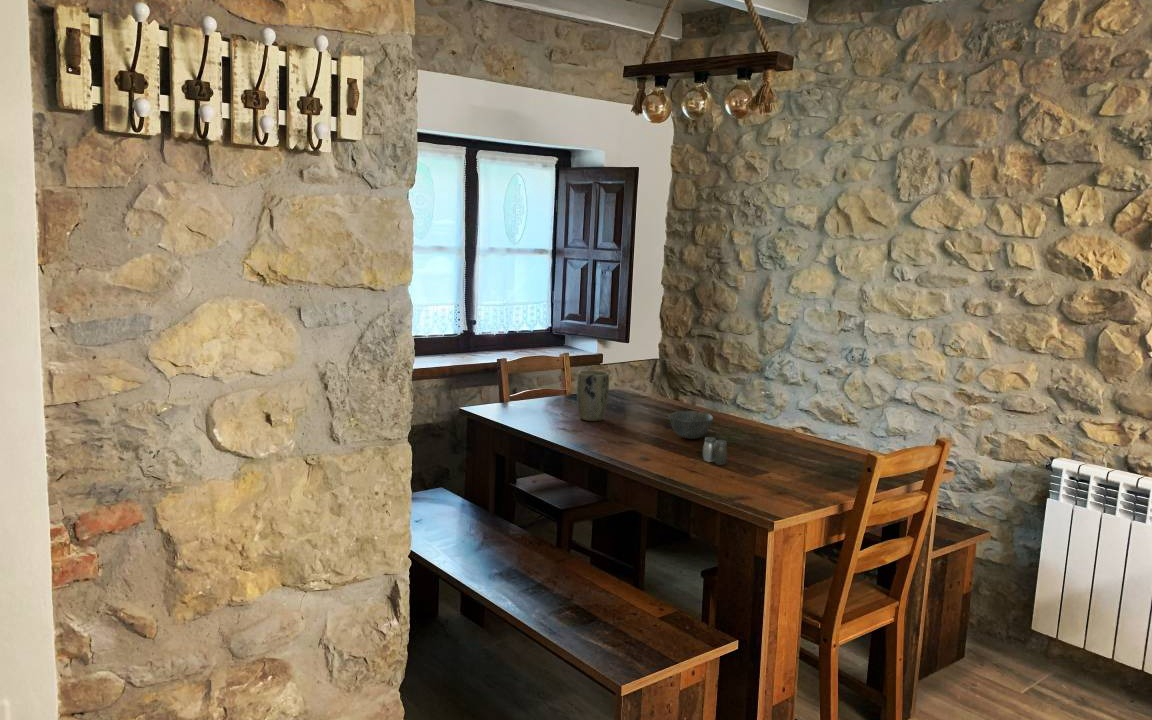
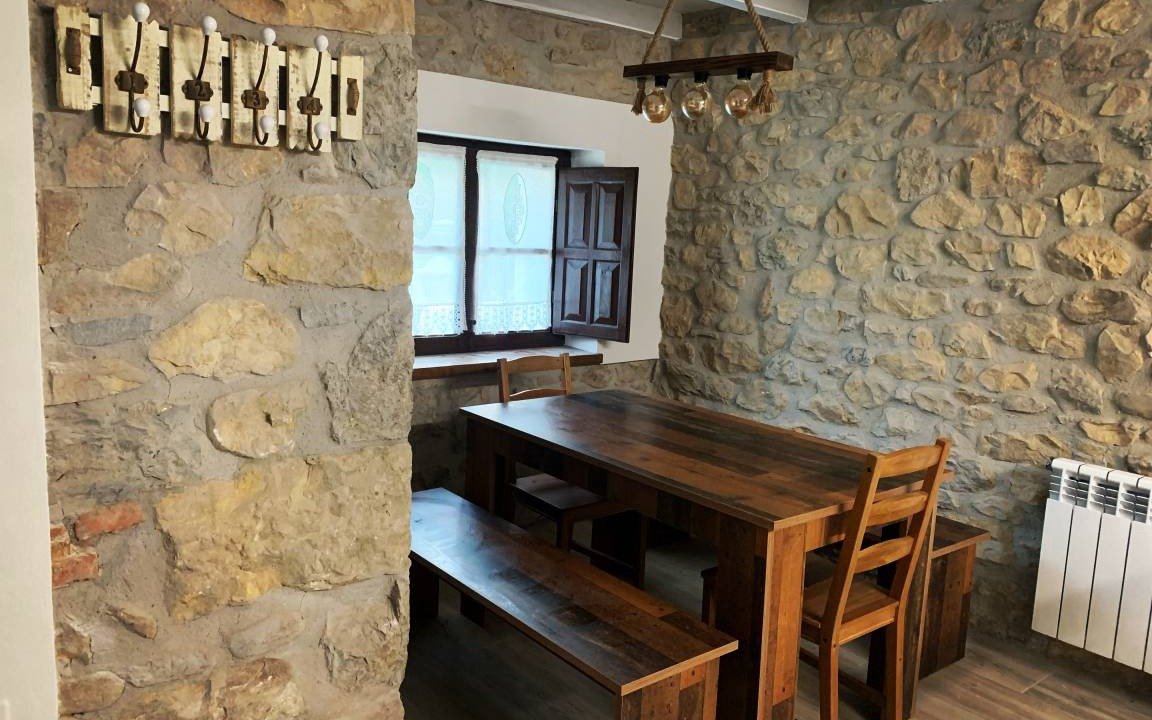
- plant pot (592, 395)
- salt and pepper shaker (715, 450)
- bowl (690, 426)
